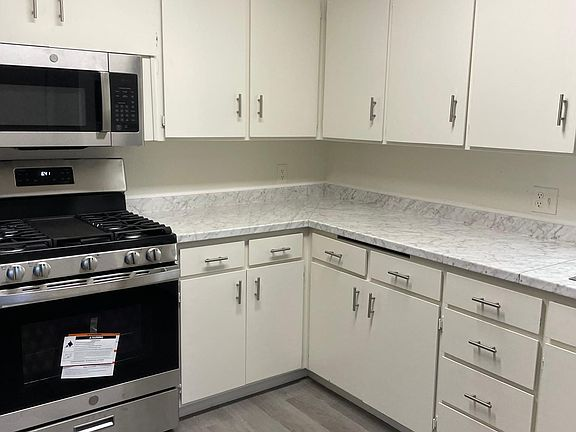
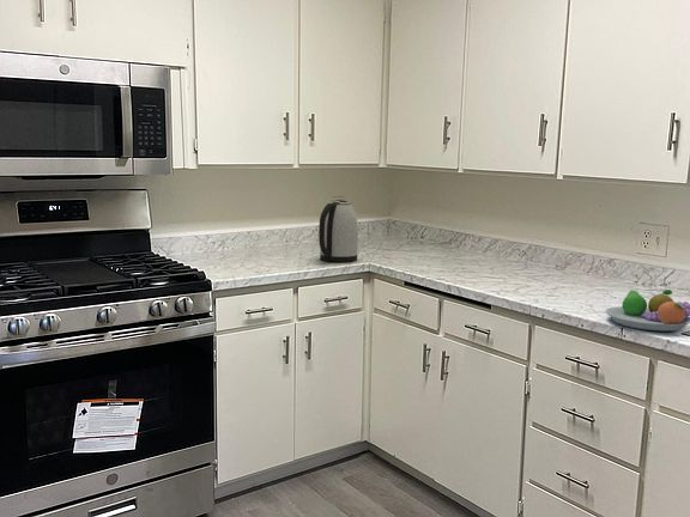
+ kettle (335, 230)
+ fruit bowl (648, 306)
